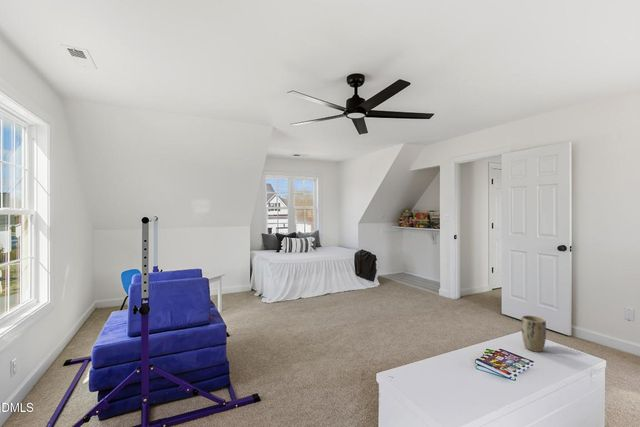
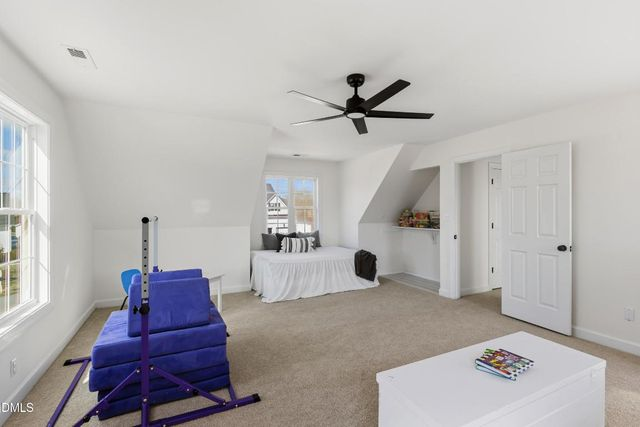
- plant pot (533, 333)
